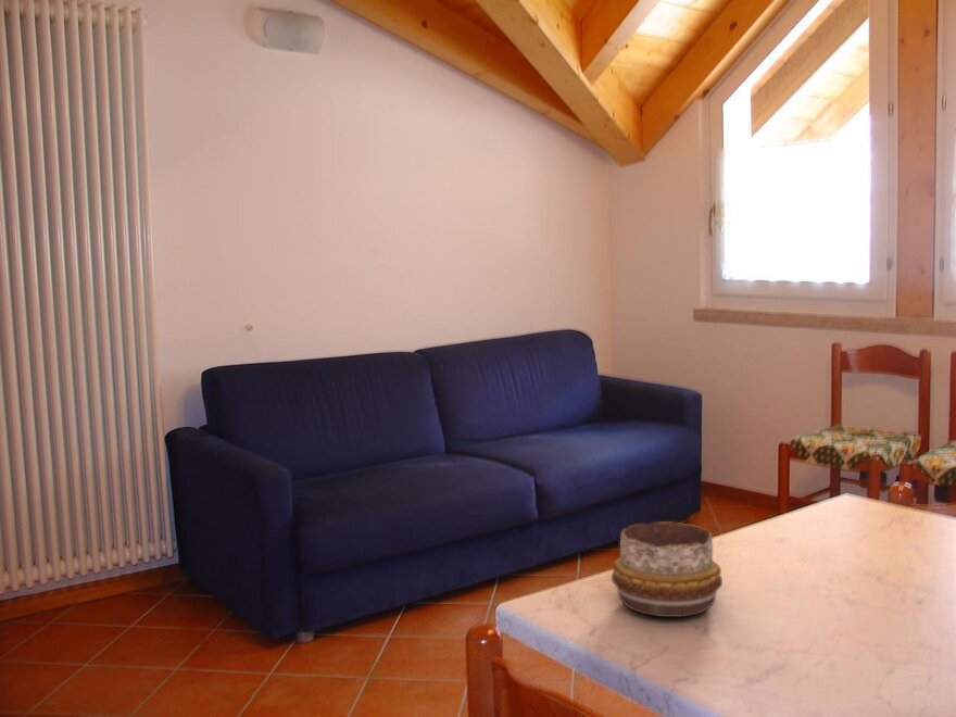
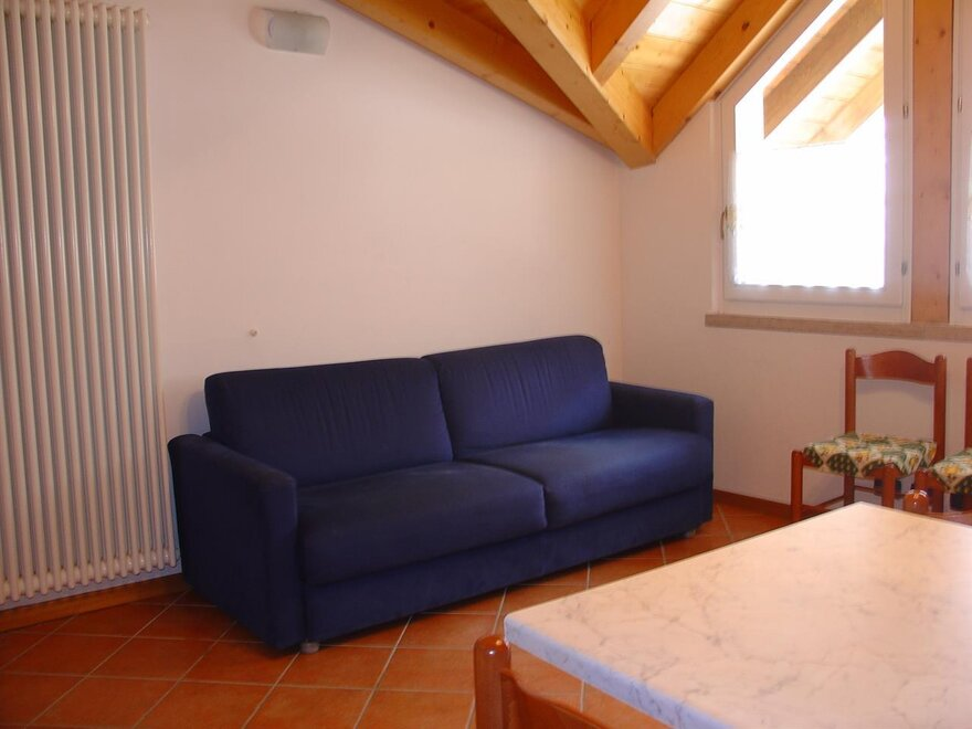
- decorative bowl (666, 568)
